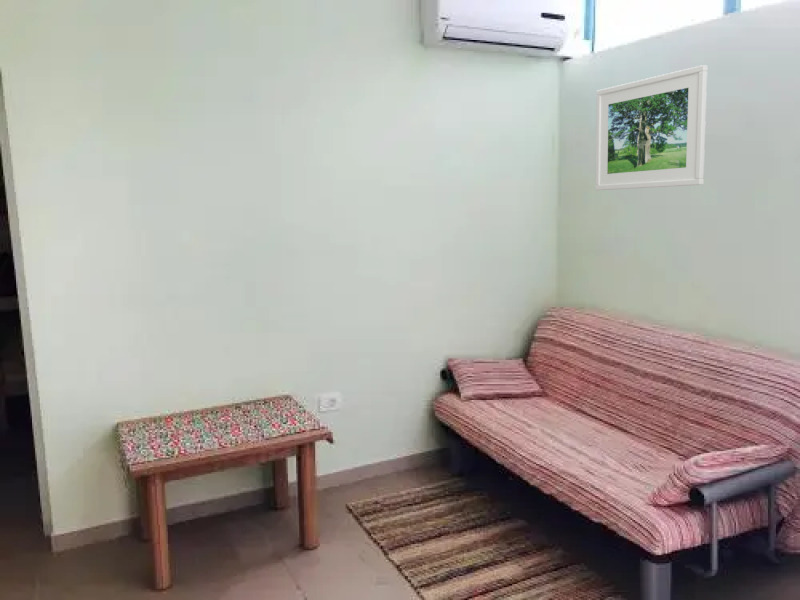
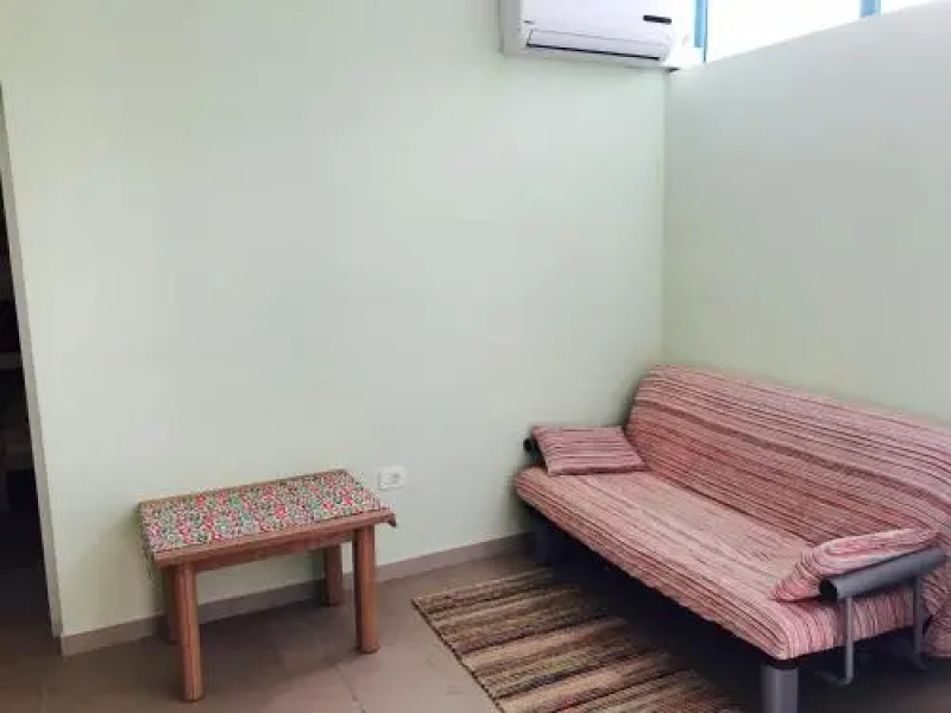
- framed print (645, 133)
